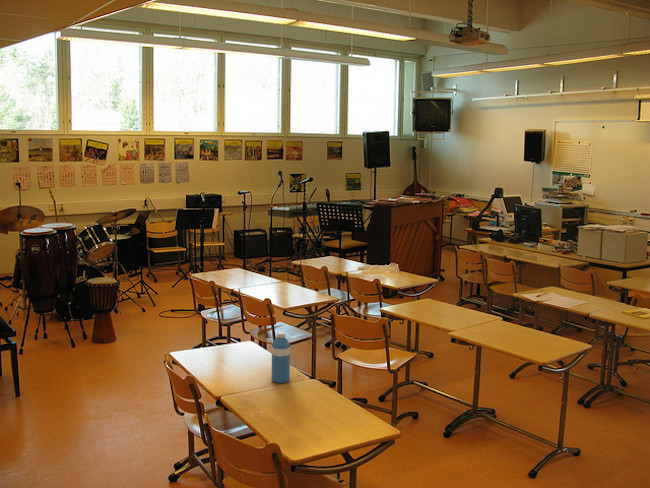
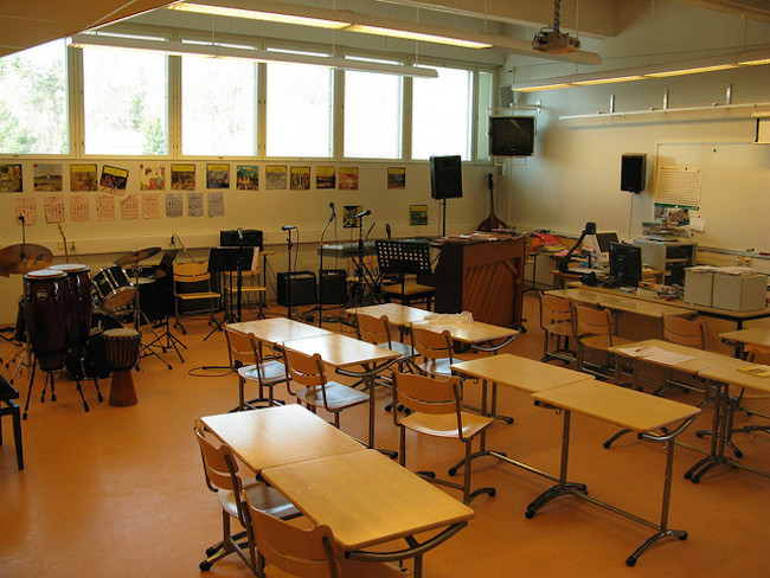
- water bottle (280, 356)
